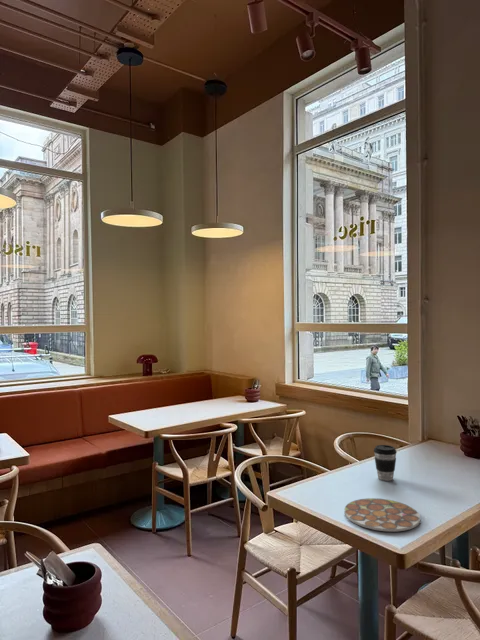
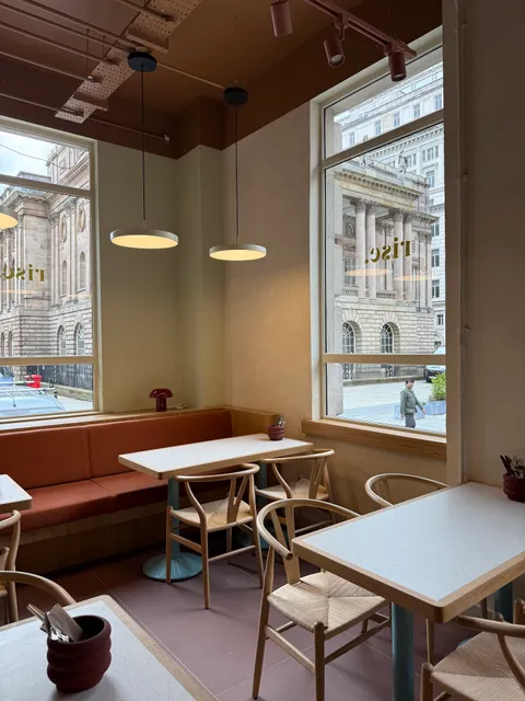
- plate (381, 513)
- coffee cup (385, 462)
